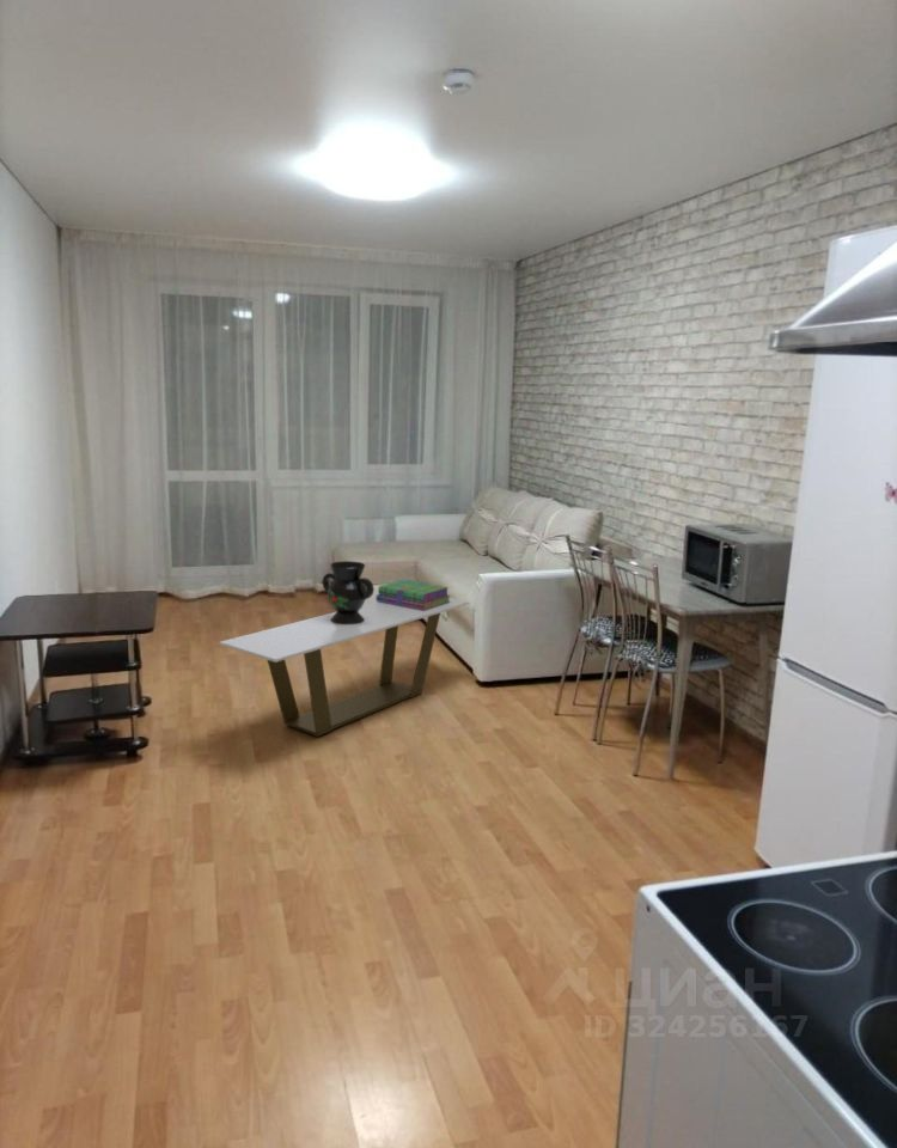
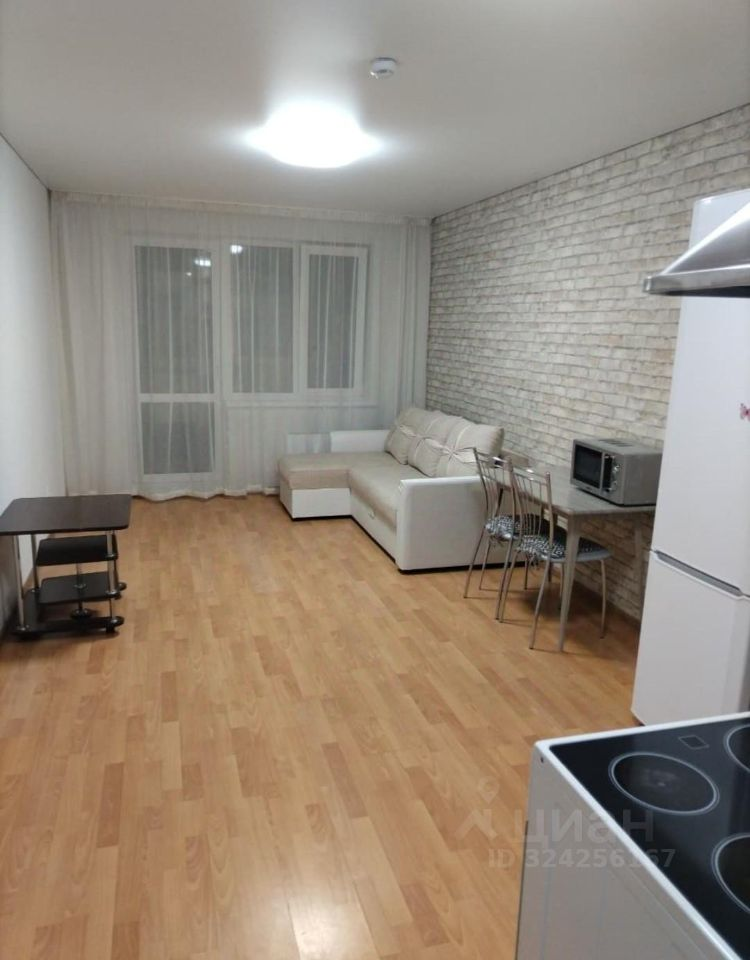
- stack of books (413, 593)
- decorative vase (347, 592)
- coffee table (380, 670)
